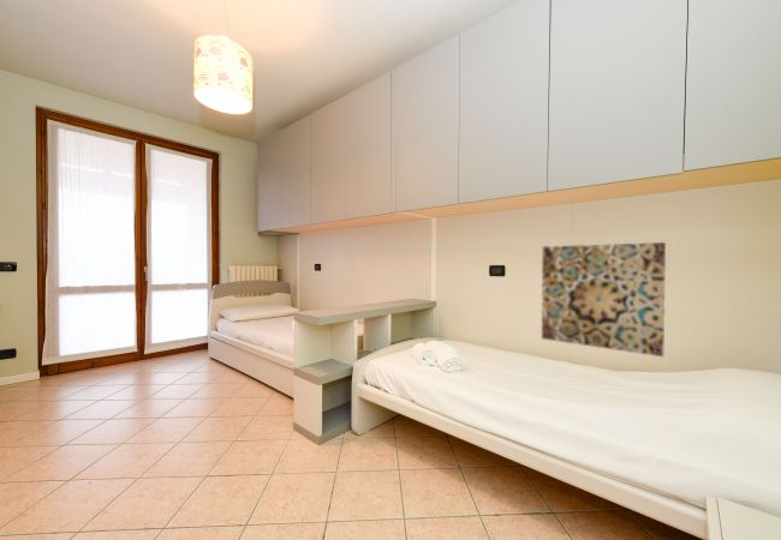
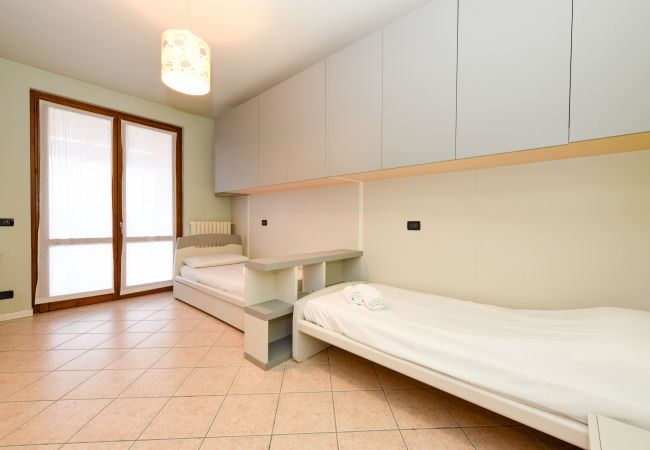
- wall art (597, 295)
